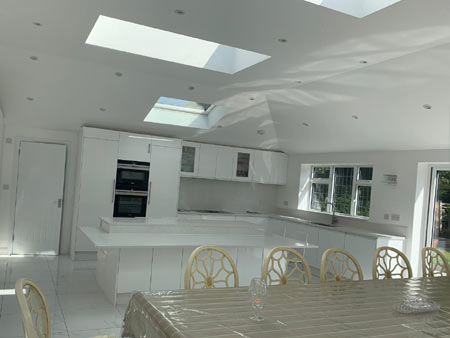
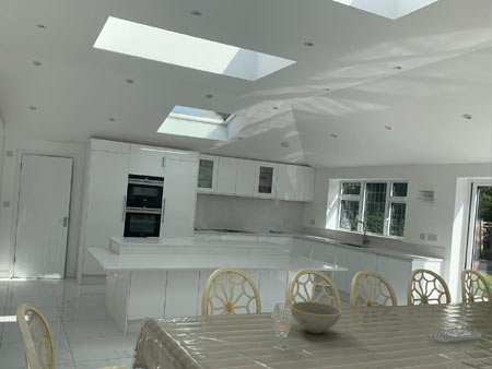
+ bowl (315, 319)
